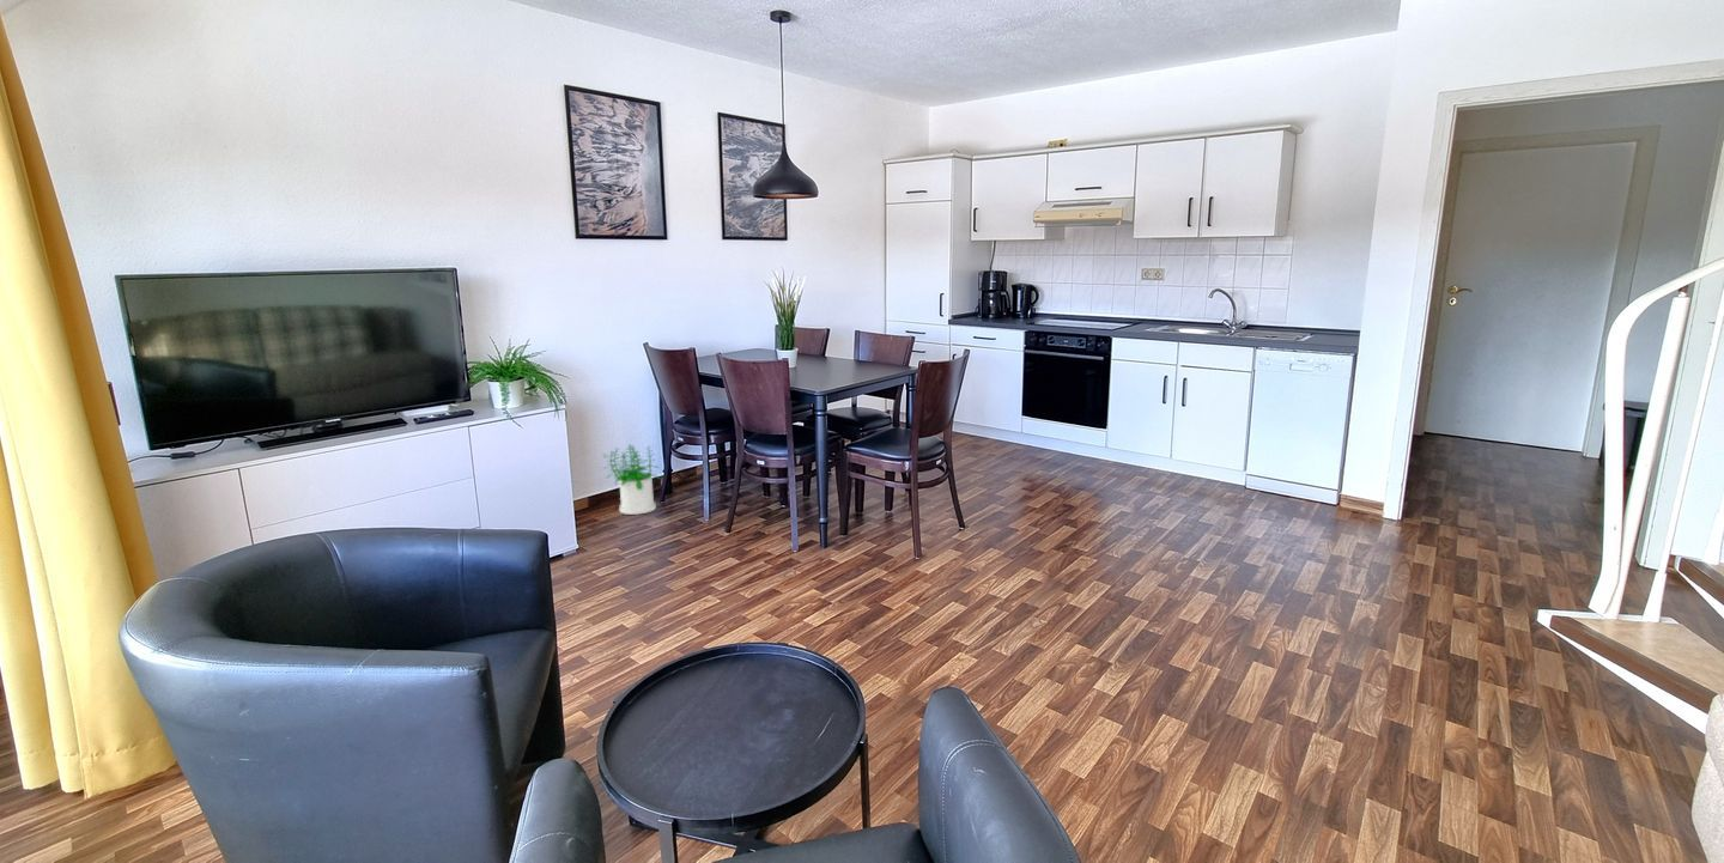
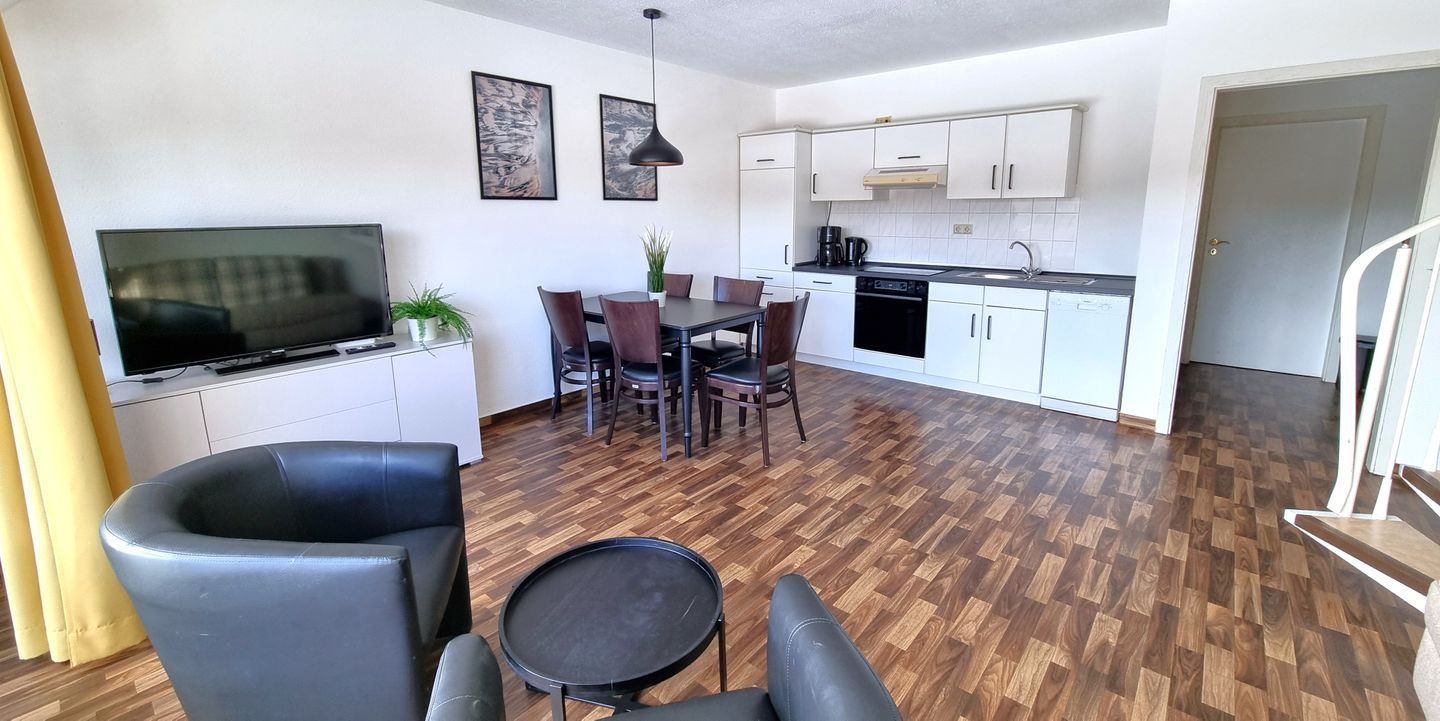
- potted plant (631, 478)
